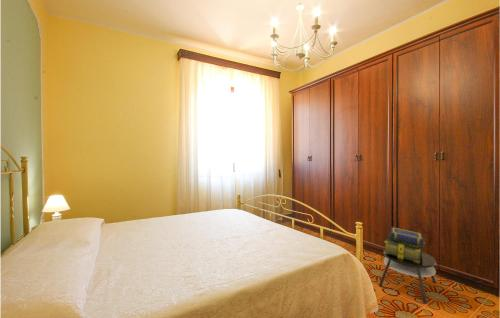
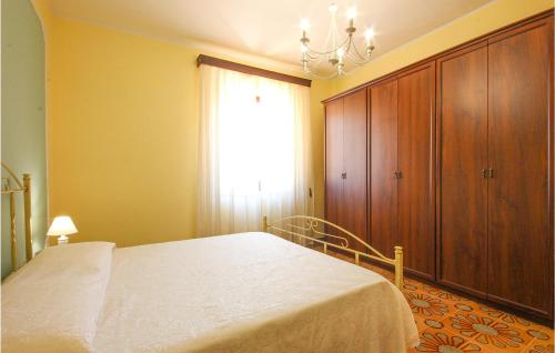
- stack of books (404, 242)
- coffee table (408, 269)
